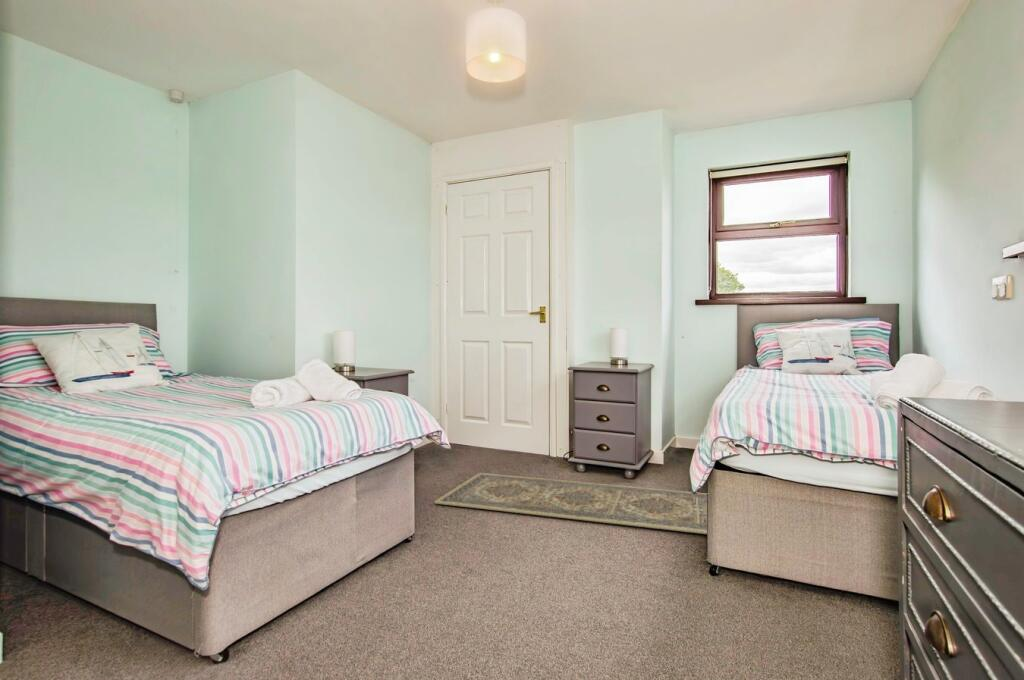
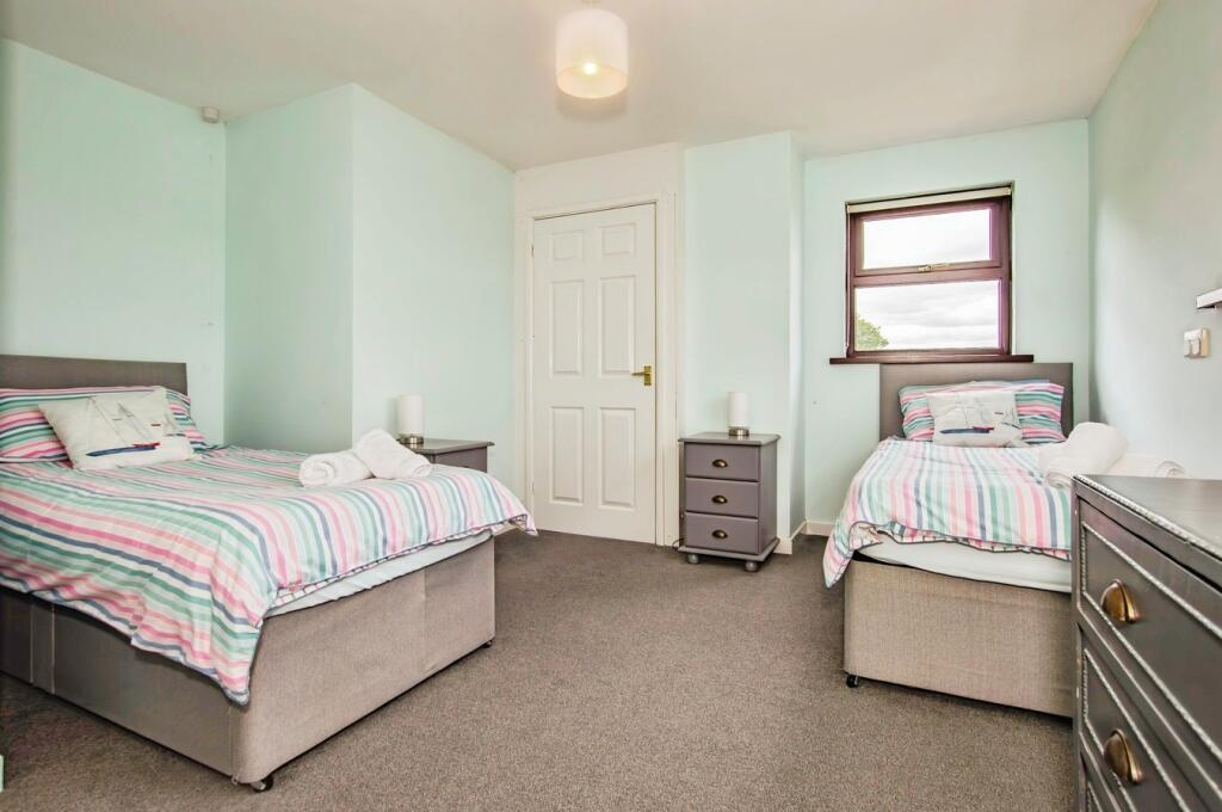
- rug (657, 506)
